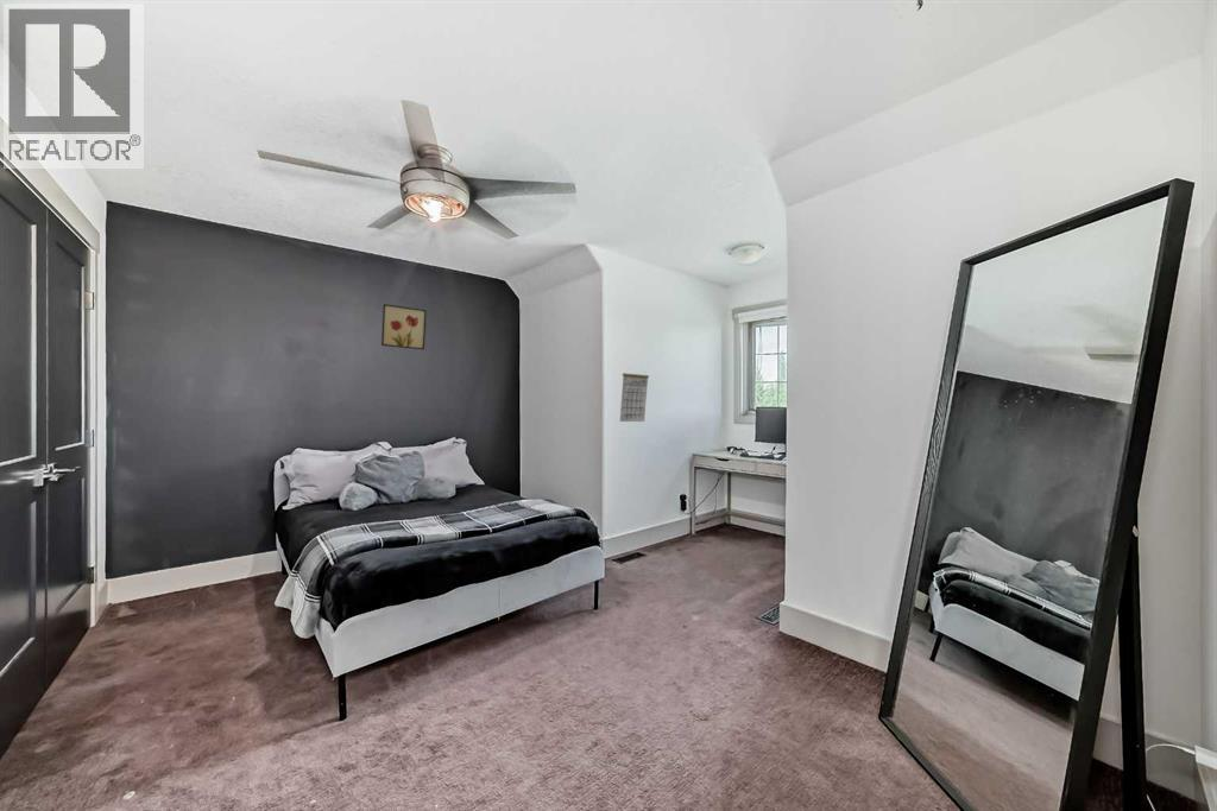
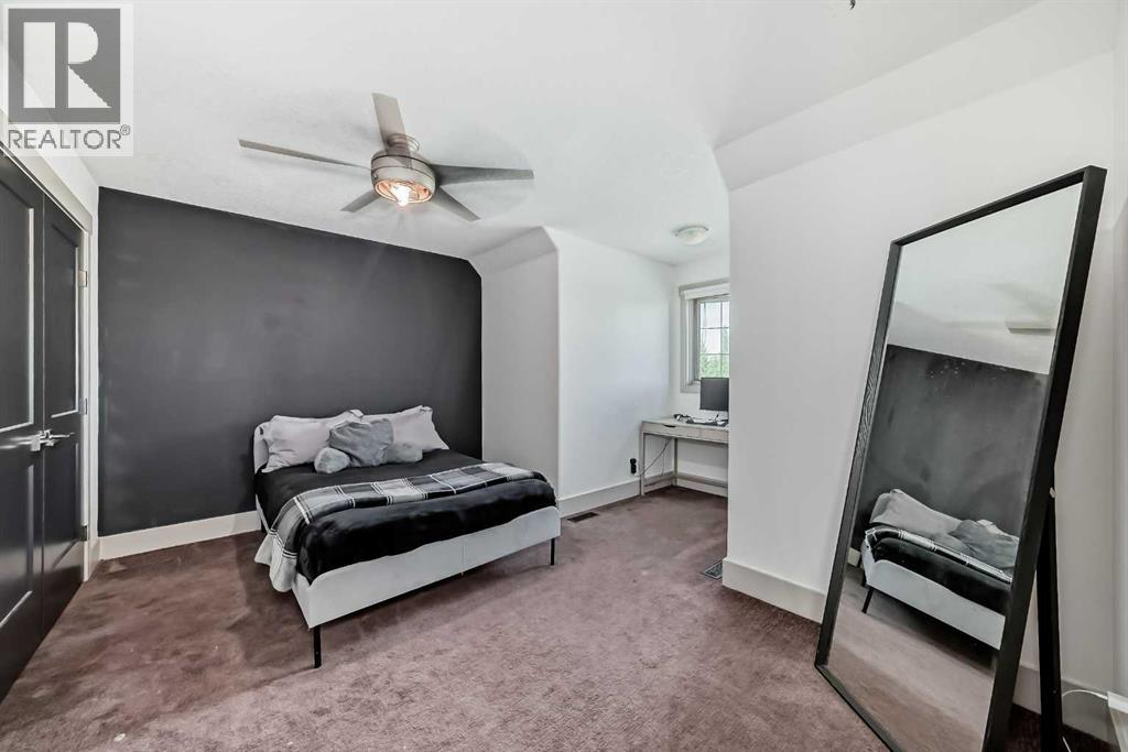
- calendar (633, 392)
- wall art (404, 327)
